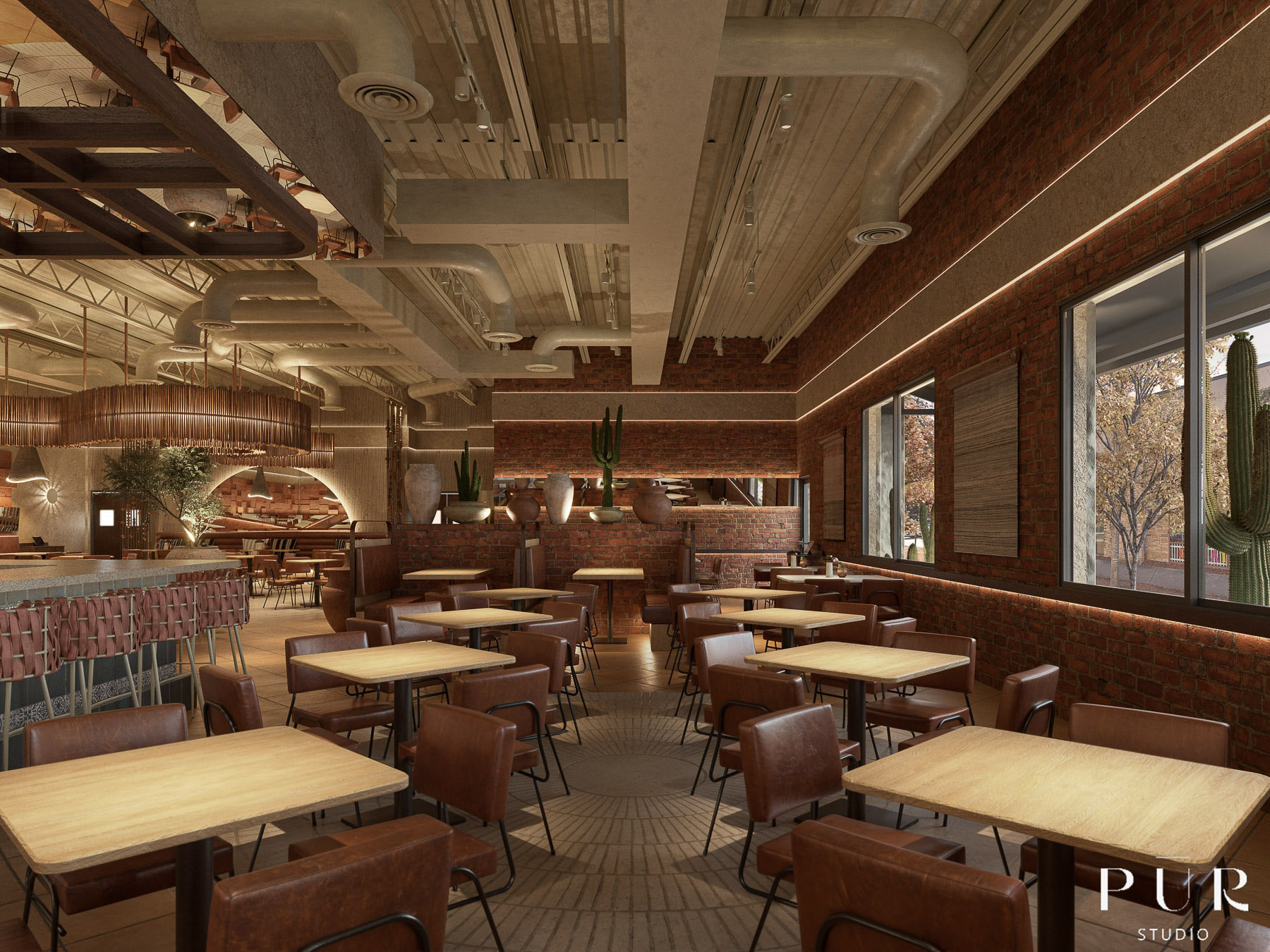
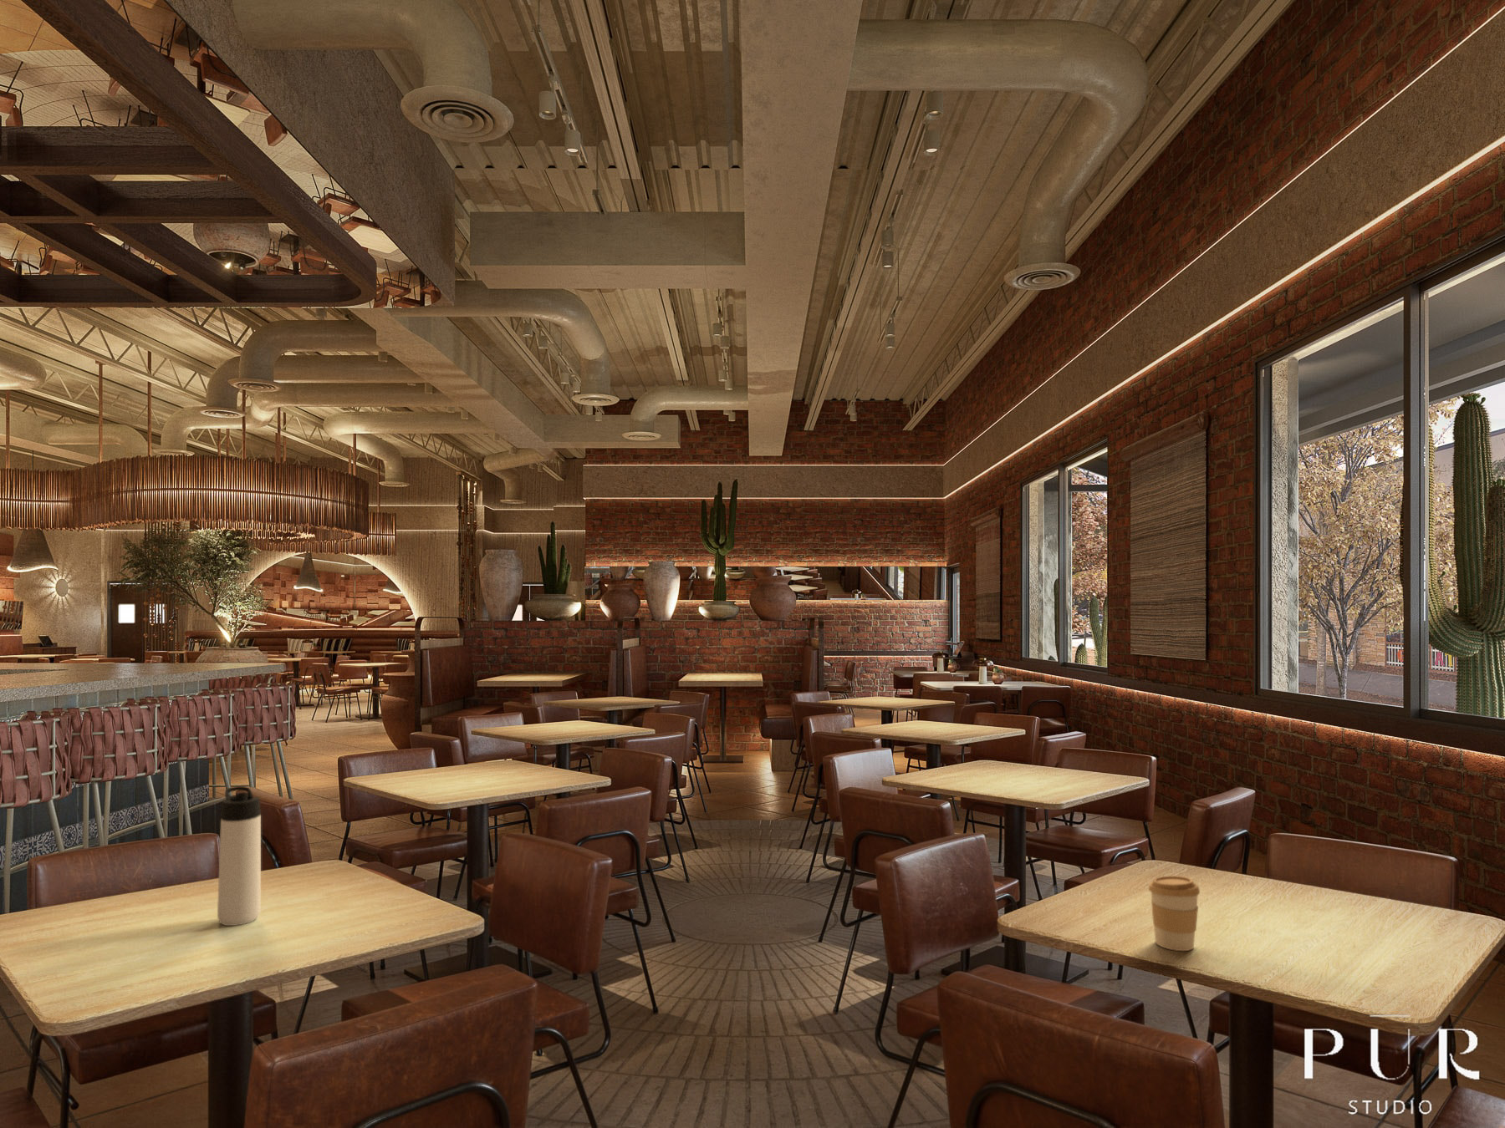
+ coffee cup (1174, 911)
+ thermos bottle (238, 854)
